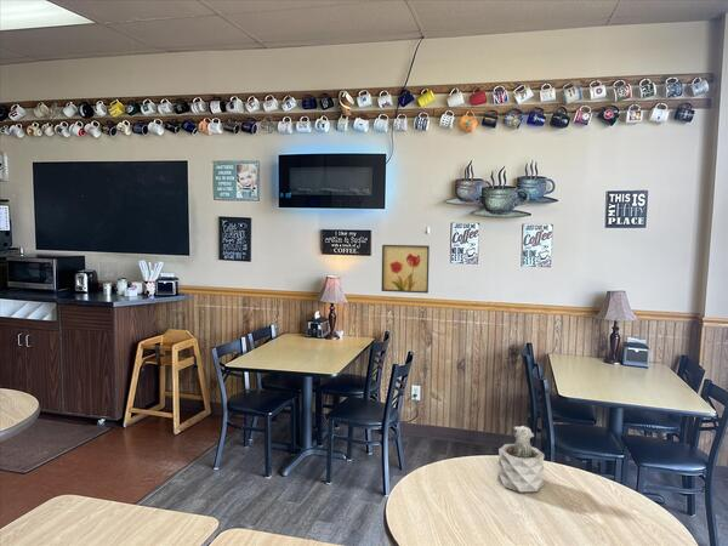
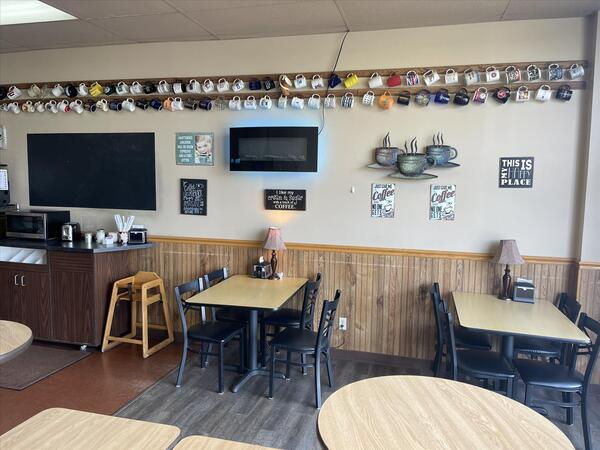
- succulent plant (521, 455)
- wall art (405, 268)
